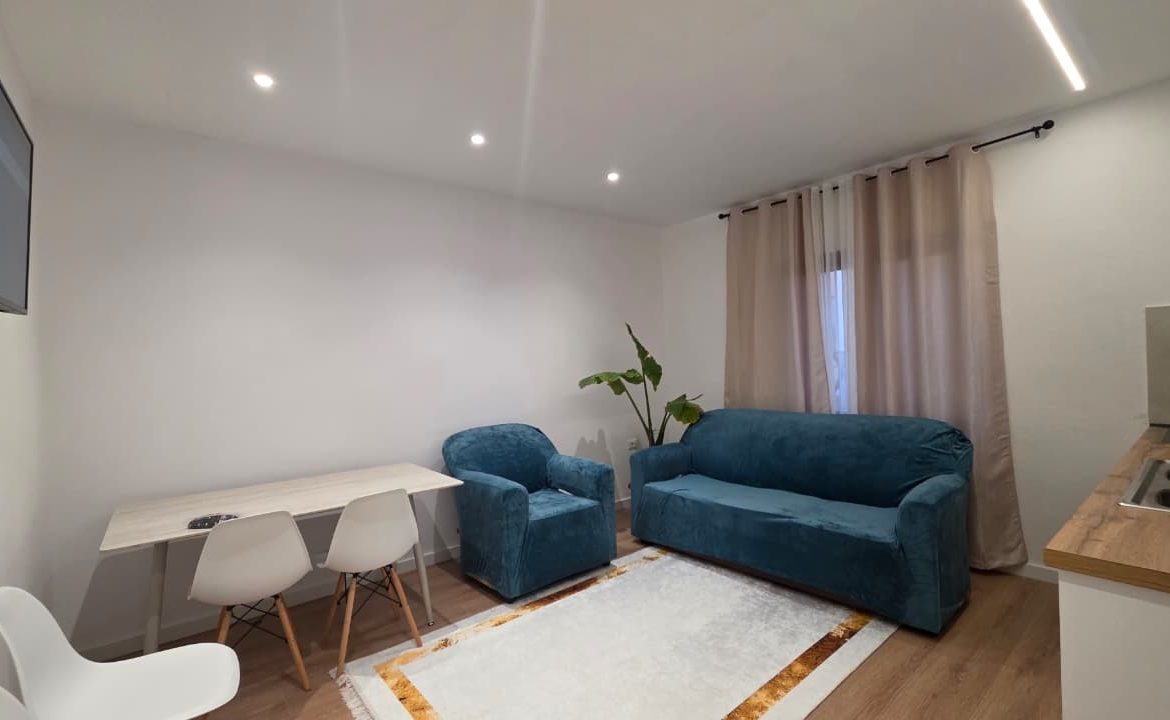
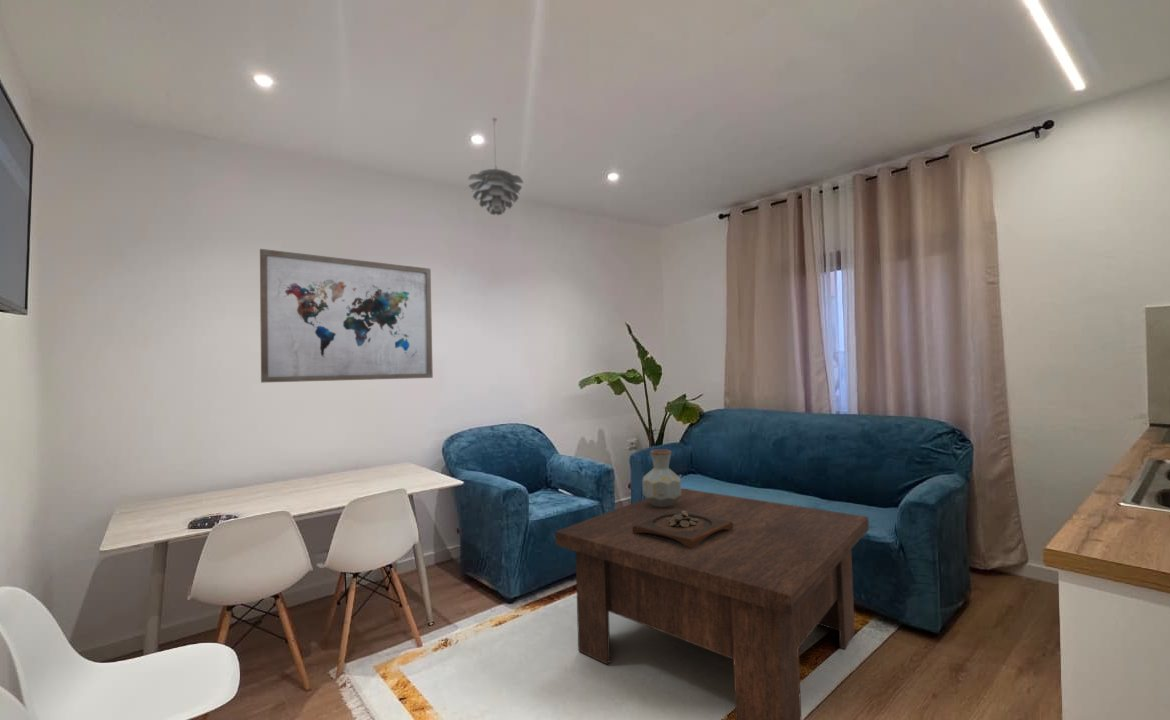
+ coffee table (717, 582)
+ wooden tray (681, 520)
+ pendant light (495, 166)
+ vase (661, 477)
+ wall art (354, 319)
